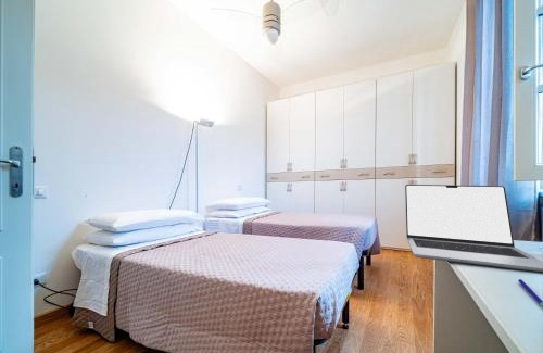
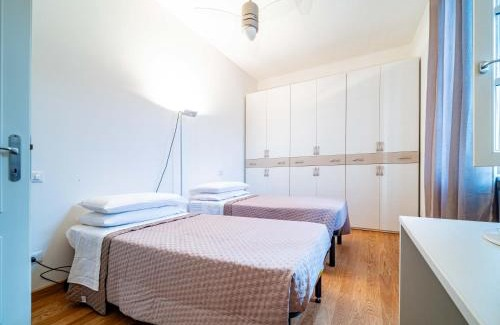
- laptop (463, 218)
- pen (531, 292)
